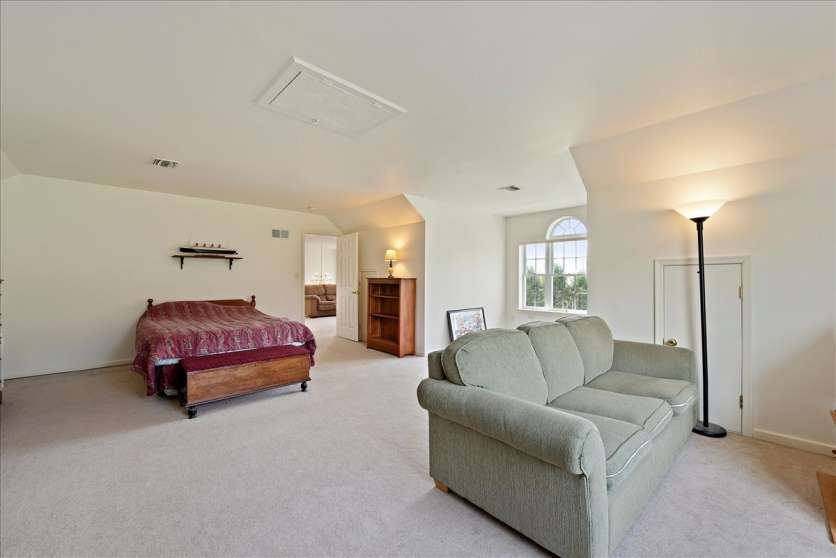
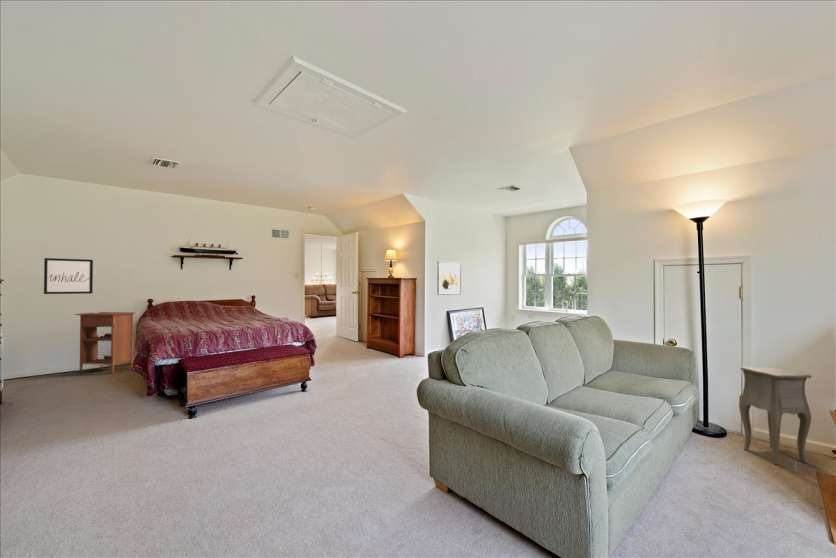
+ side table (774, 412)
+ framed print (449, 278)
+ wall art (69, 276)
+ nightstand (105, 340)
